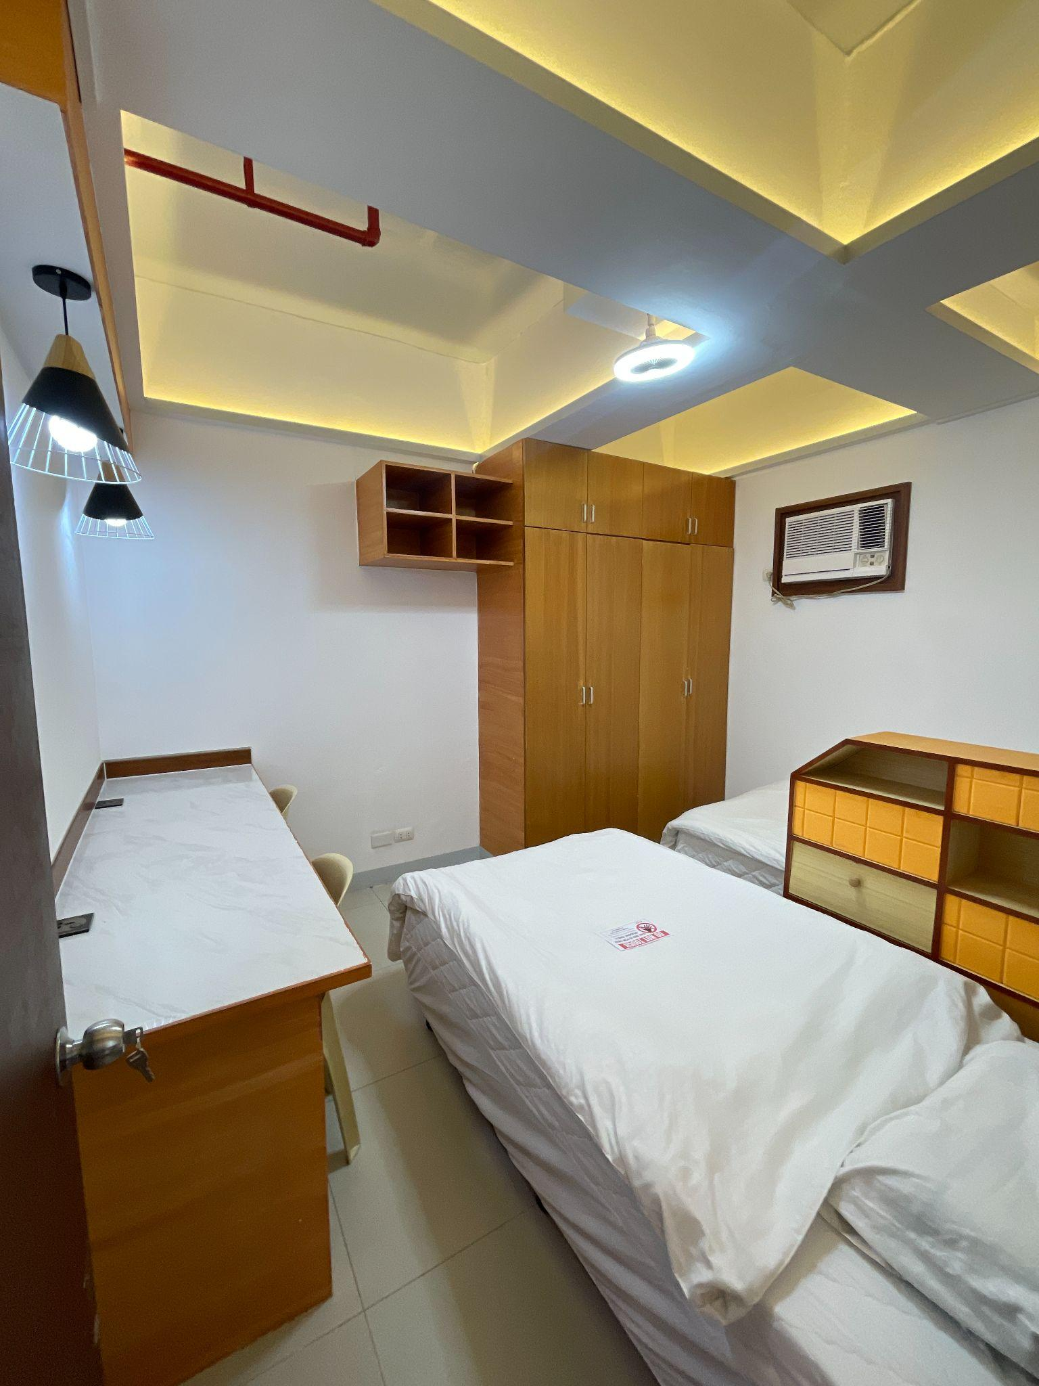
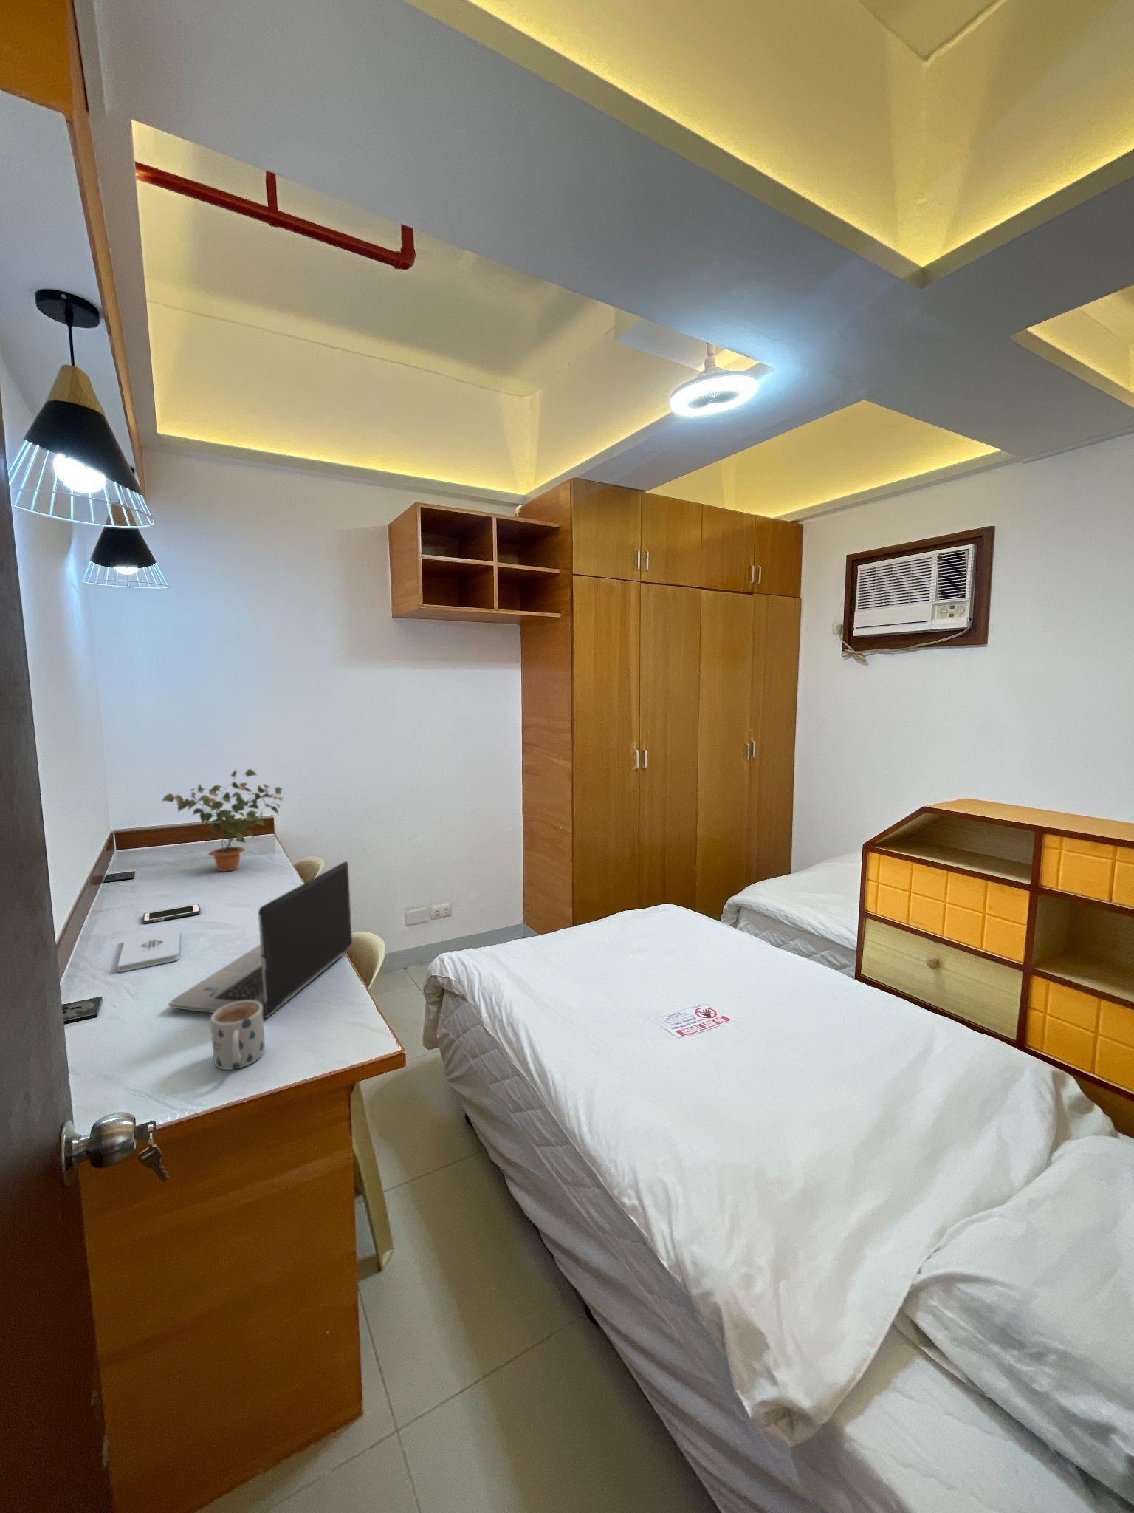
+ notepad (151, 948)
+ laptop computer (267, 928)
+ cell phone (172, 913)
+ mug (238, 1039)
+ potted plant (226, 820)
